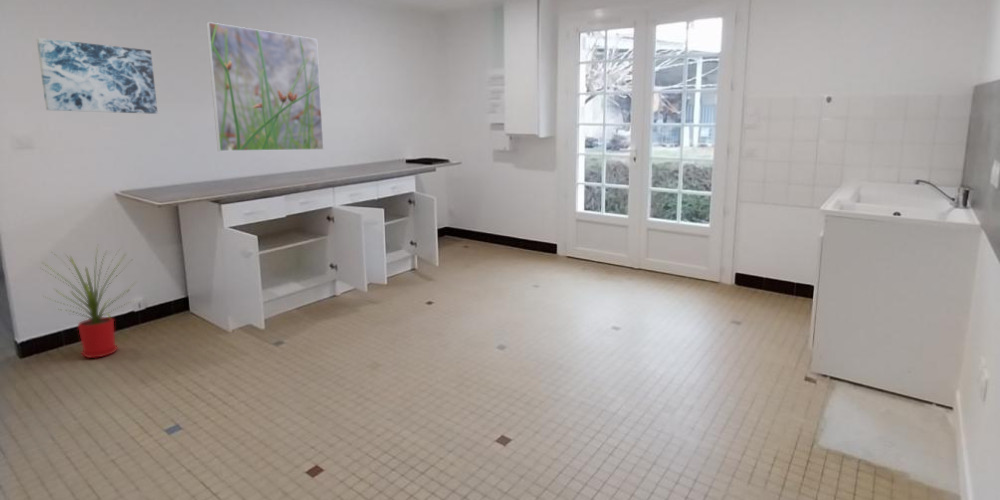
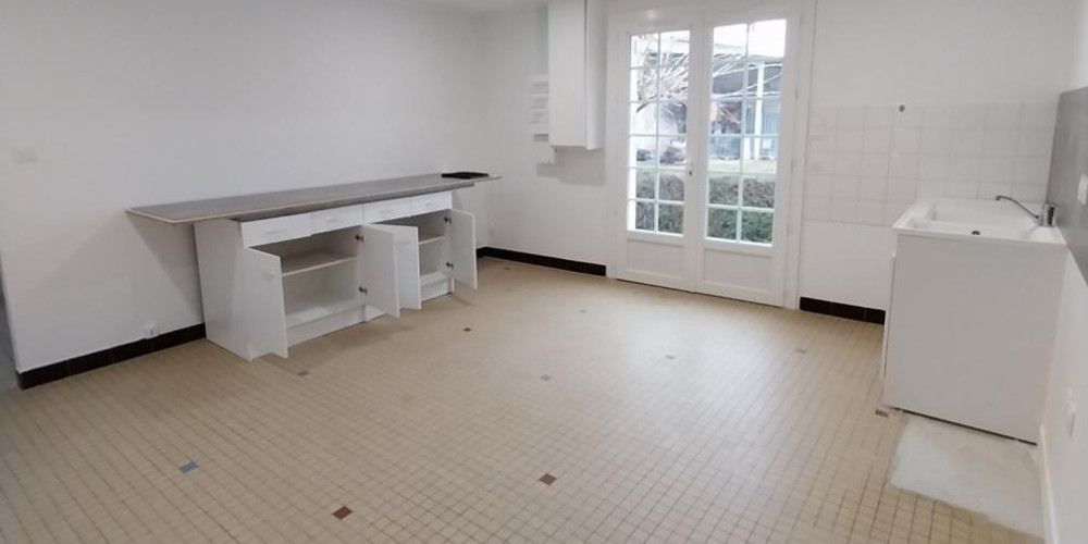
- house plant (92, 301)
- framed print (270, 91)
- wall art (101, 78)
